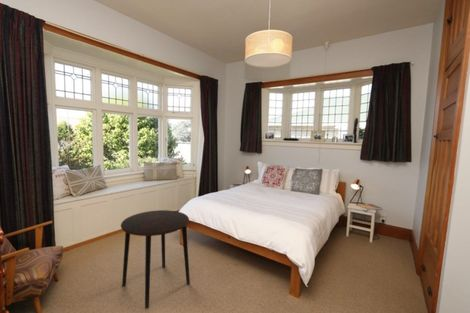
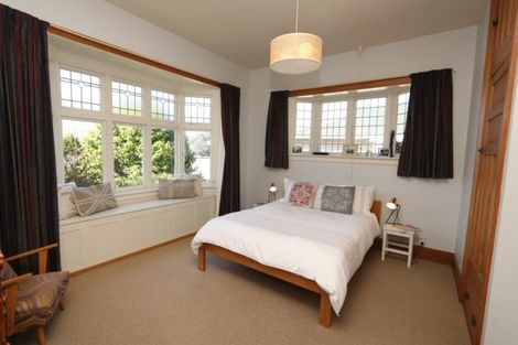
- side table (150, 252)
